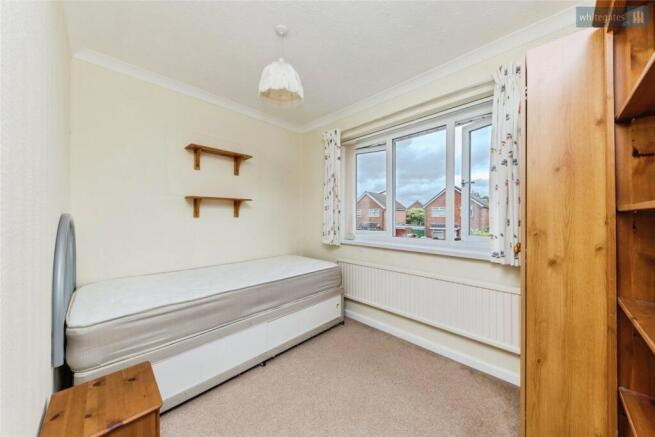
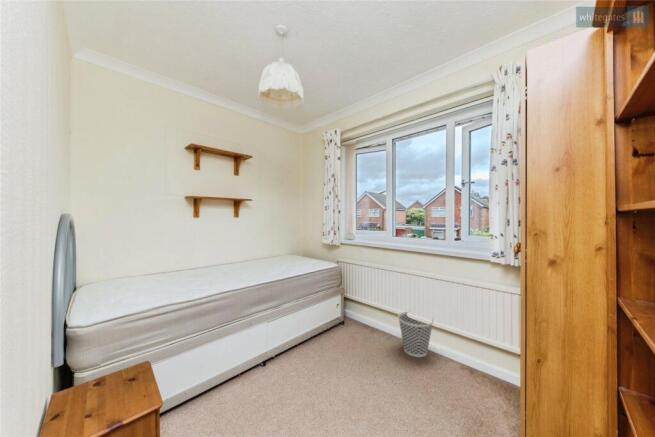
+ wastebasket (415, 334)
